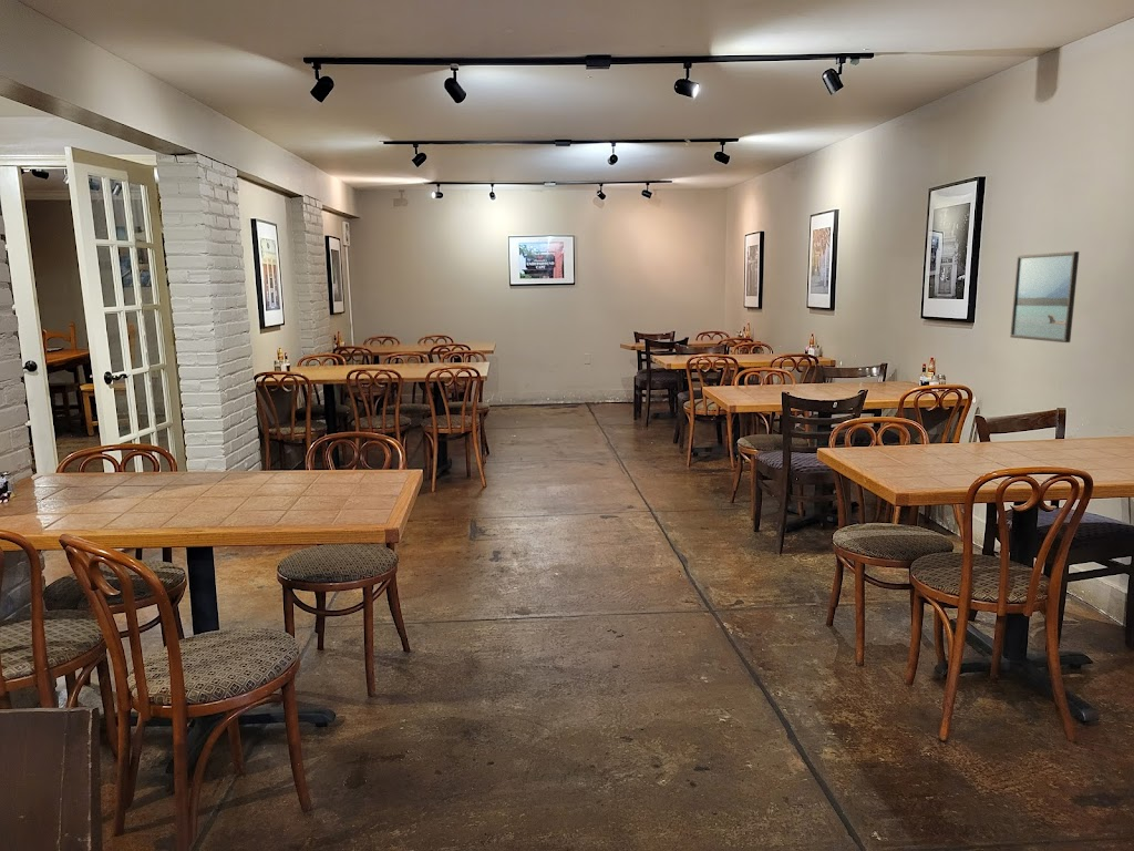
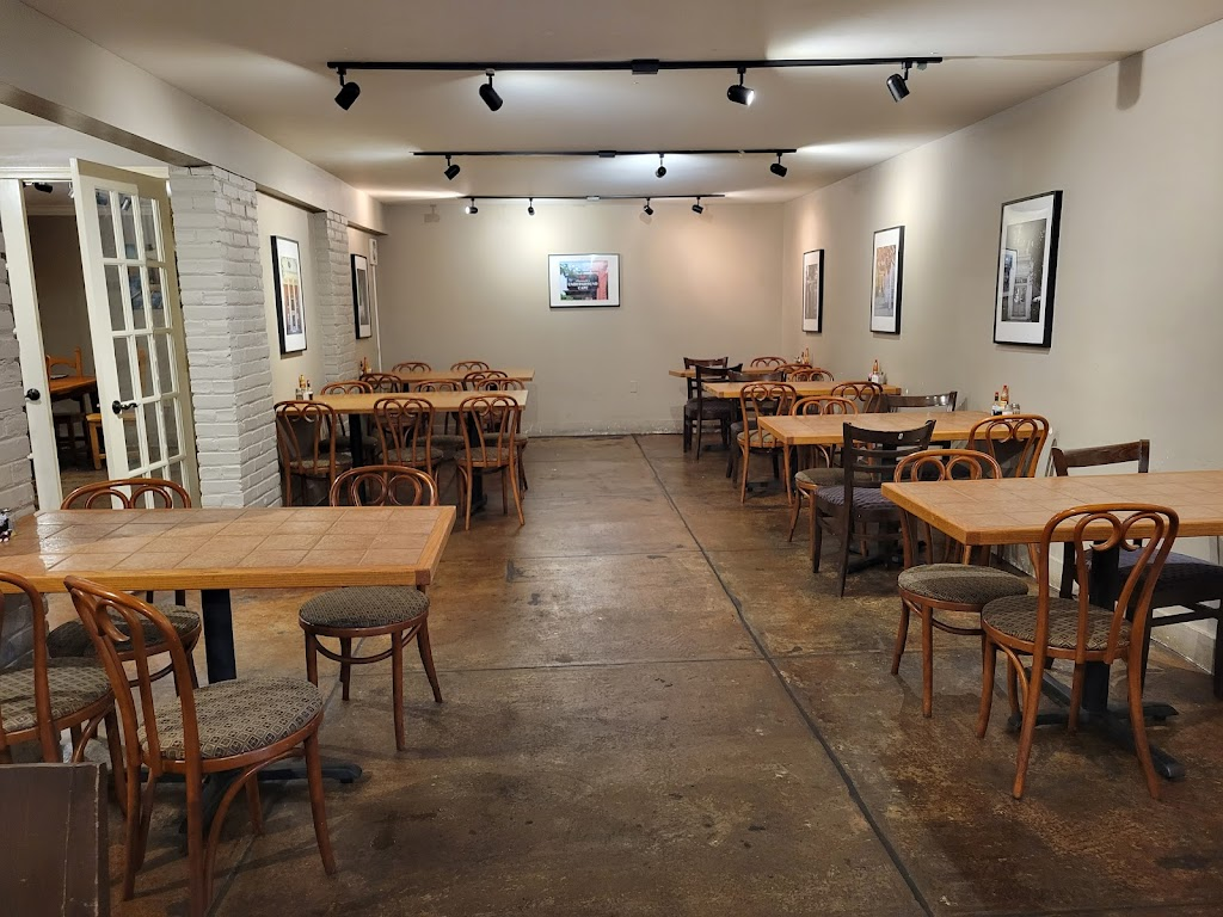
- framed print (1042, 297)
